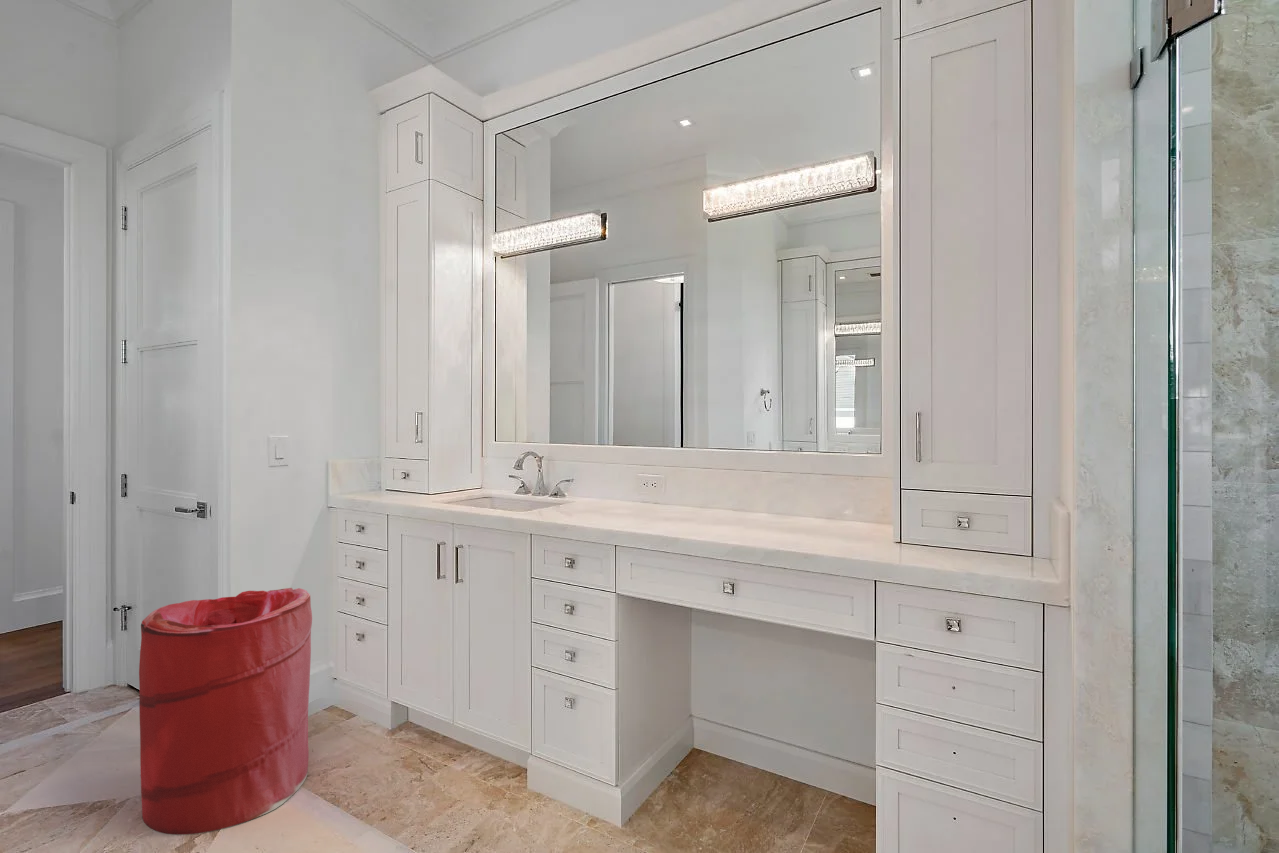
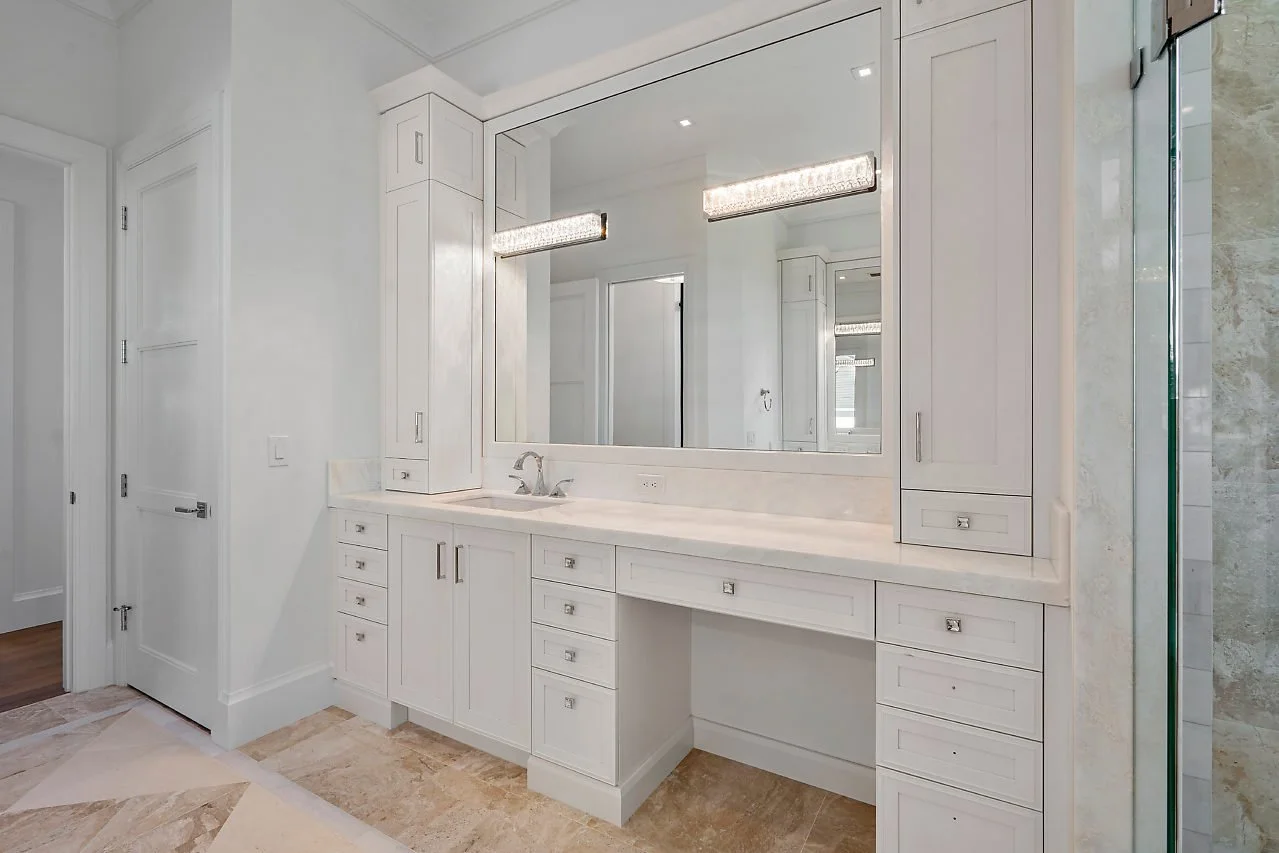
- laundry hamper (231, 692)
